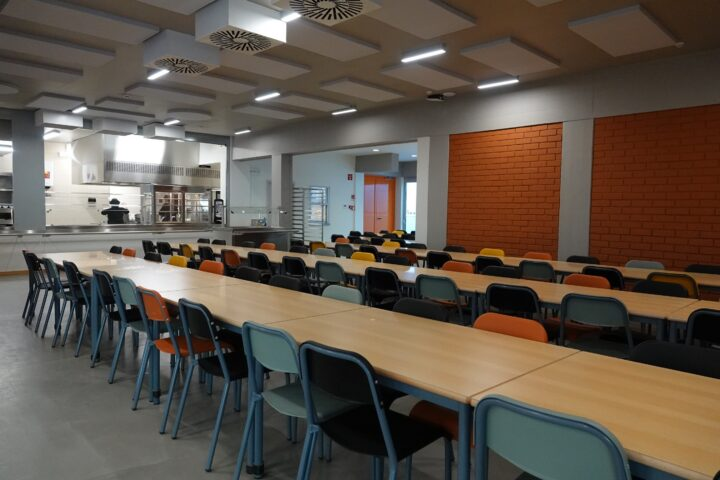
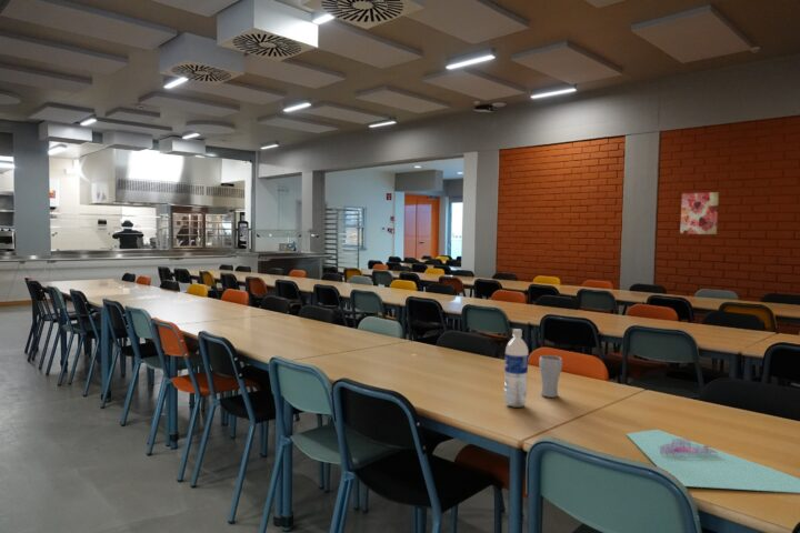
+ wall art (699, 213)
+ water bottle (516, 366)
+ napkin (707, 454)
+ drinking glass (550, 376)
